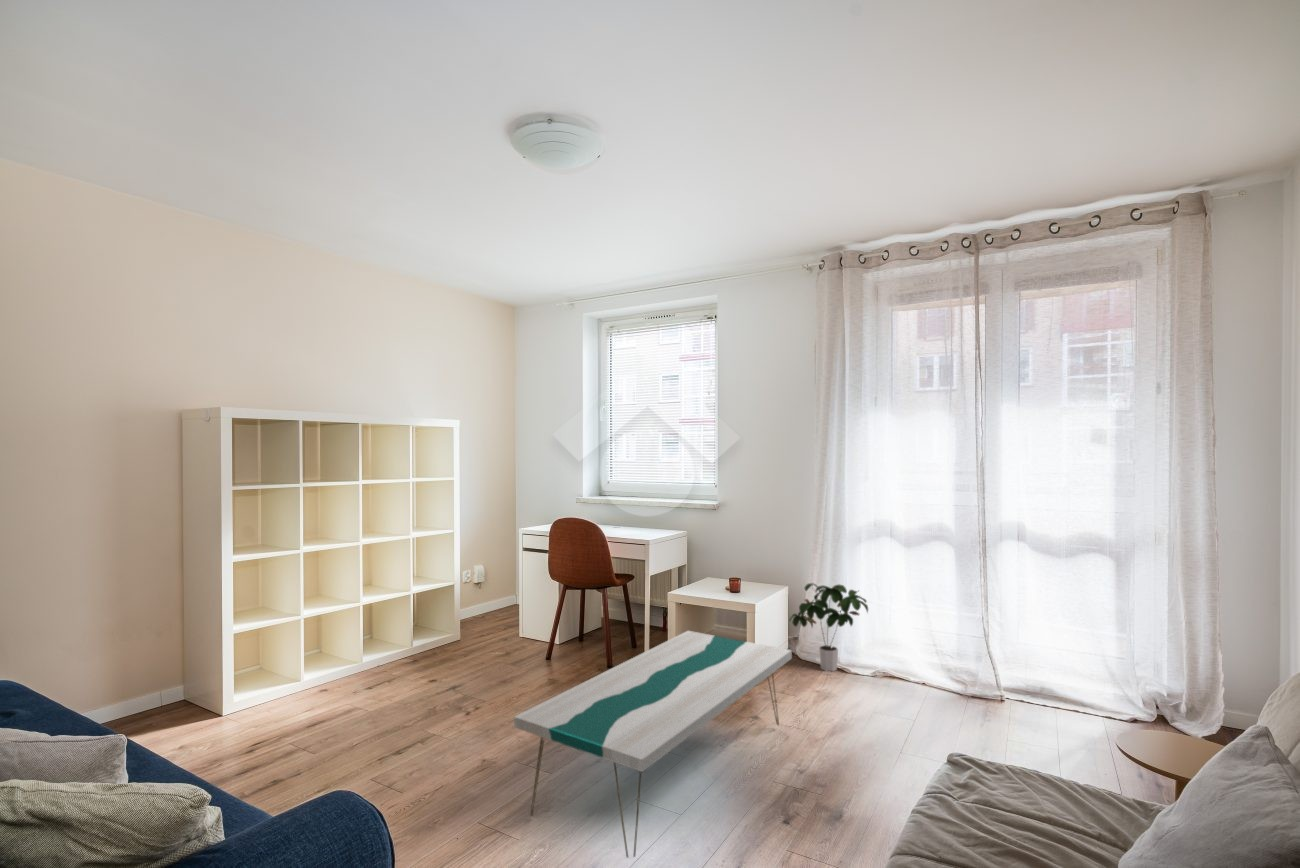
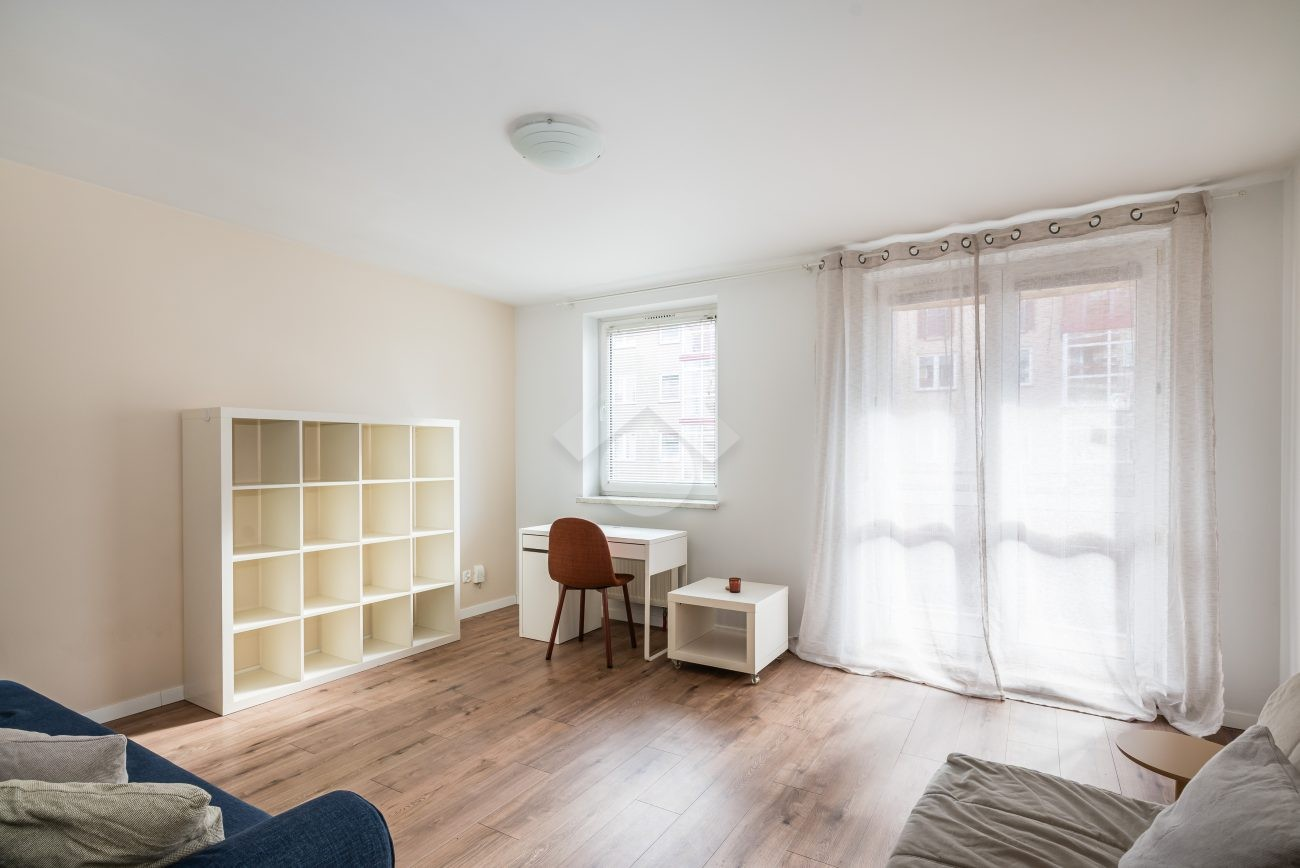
- coffee table (671, 722)
- potted plant (827, 625)
